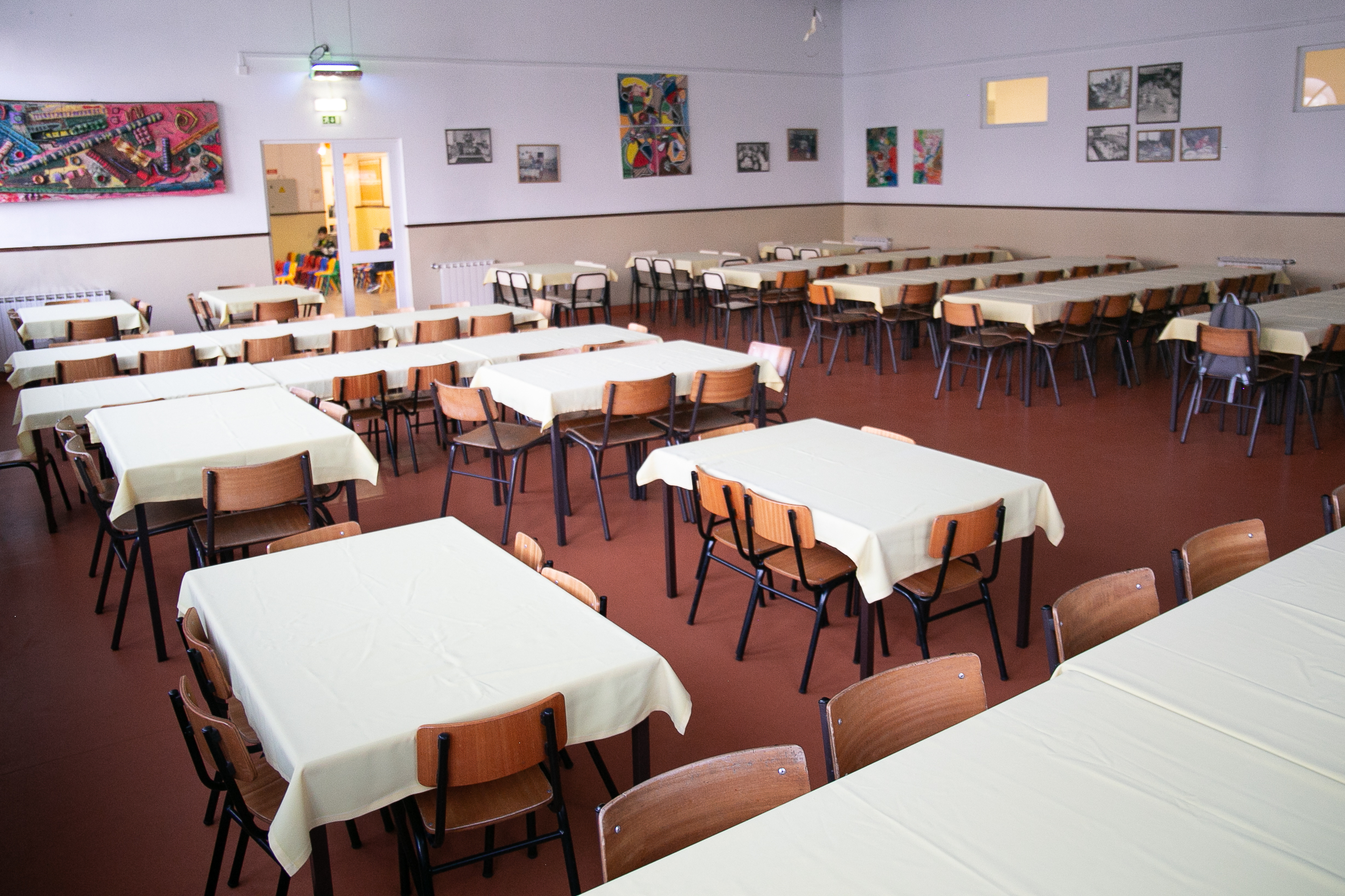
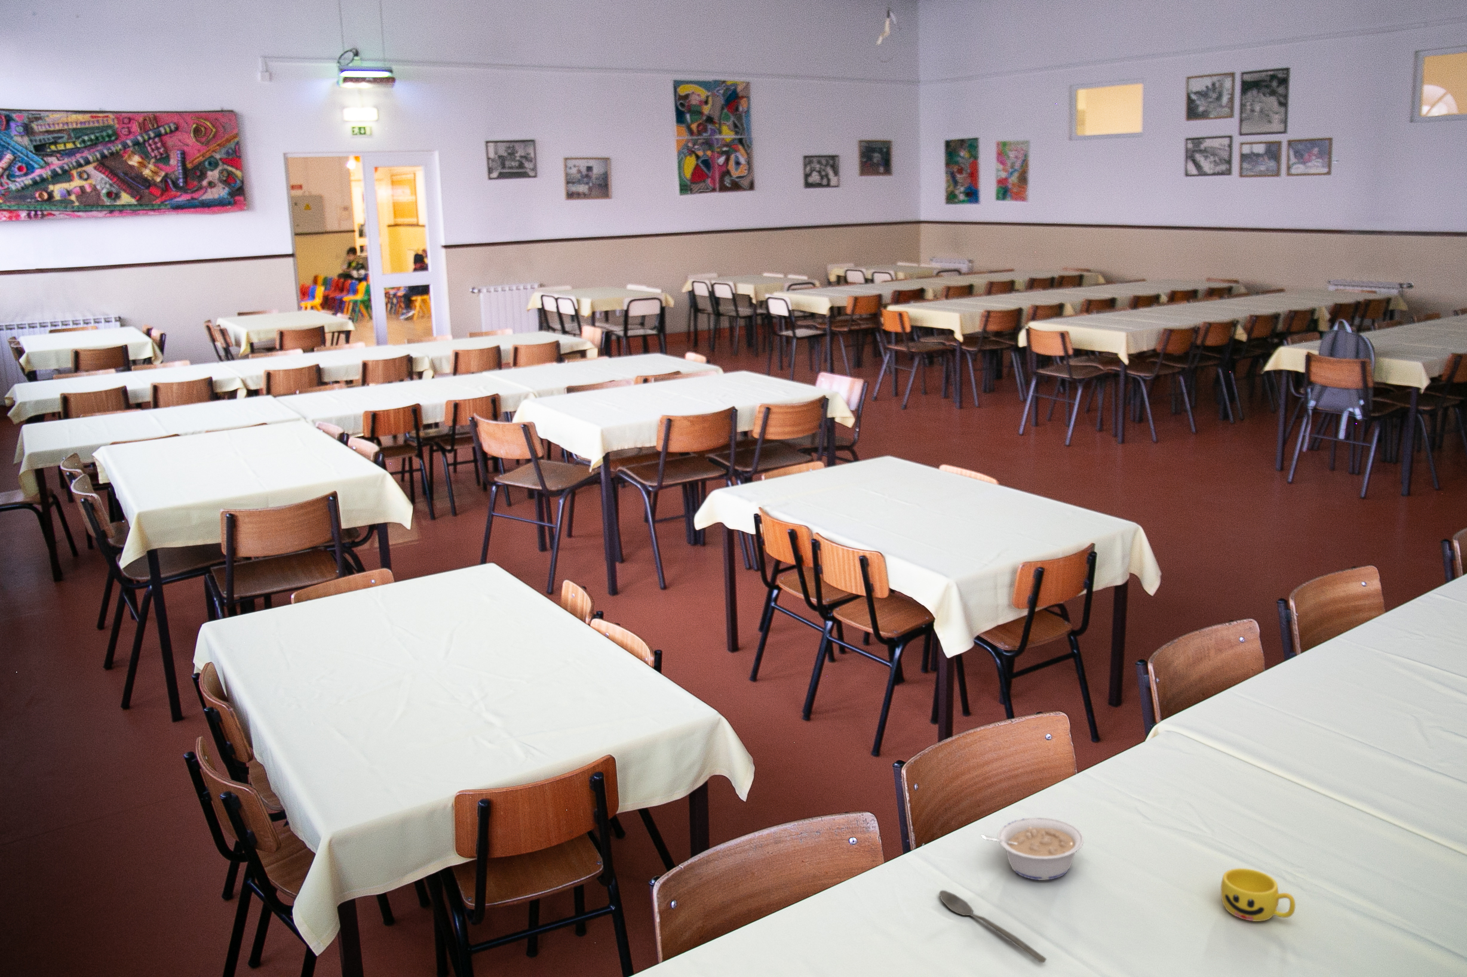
+ cup (1258, 897)
+ spoon (989, 925)
+ legume (1037, 849)
